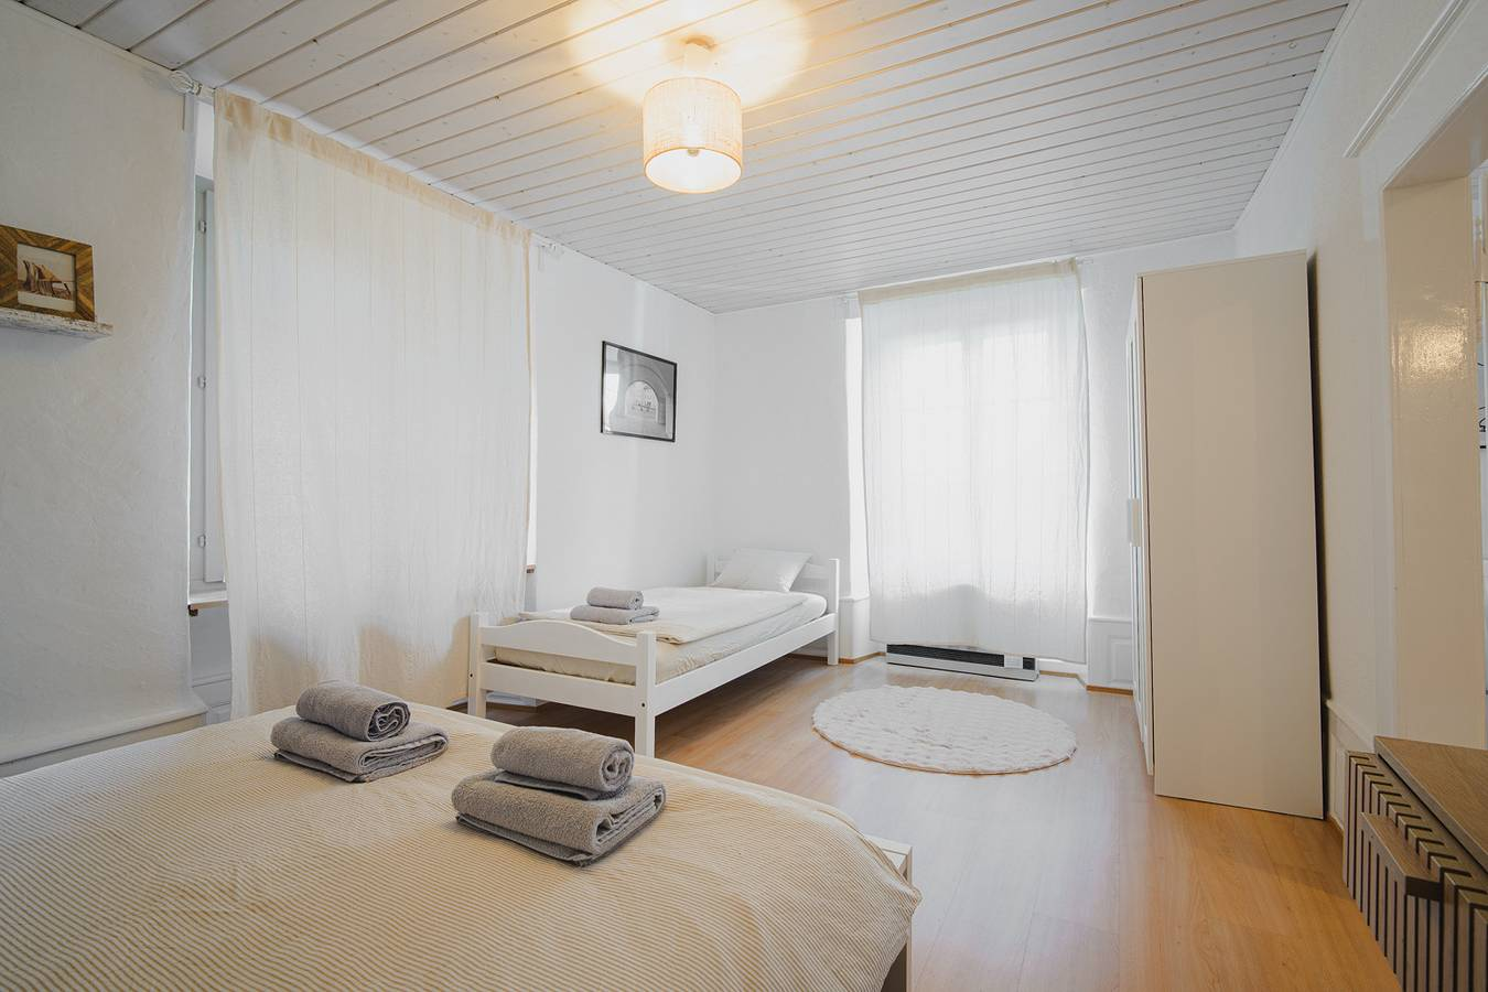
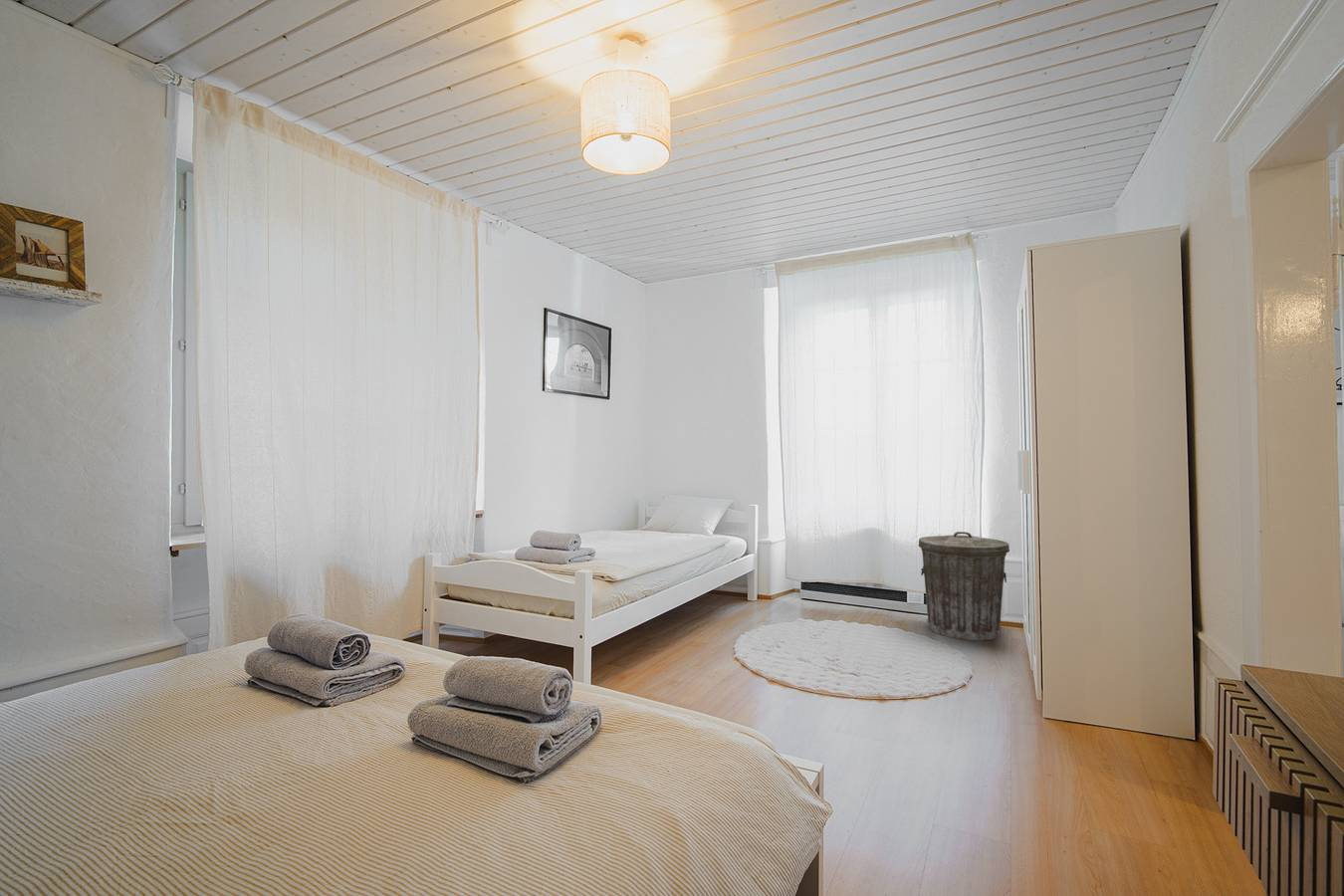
+ trash can (963, 580)
